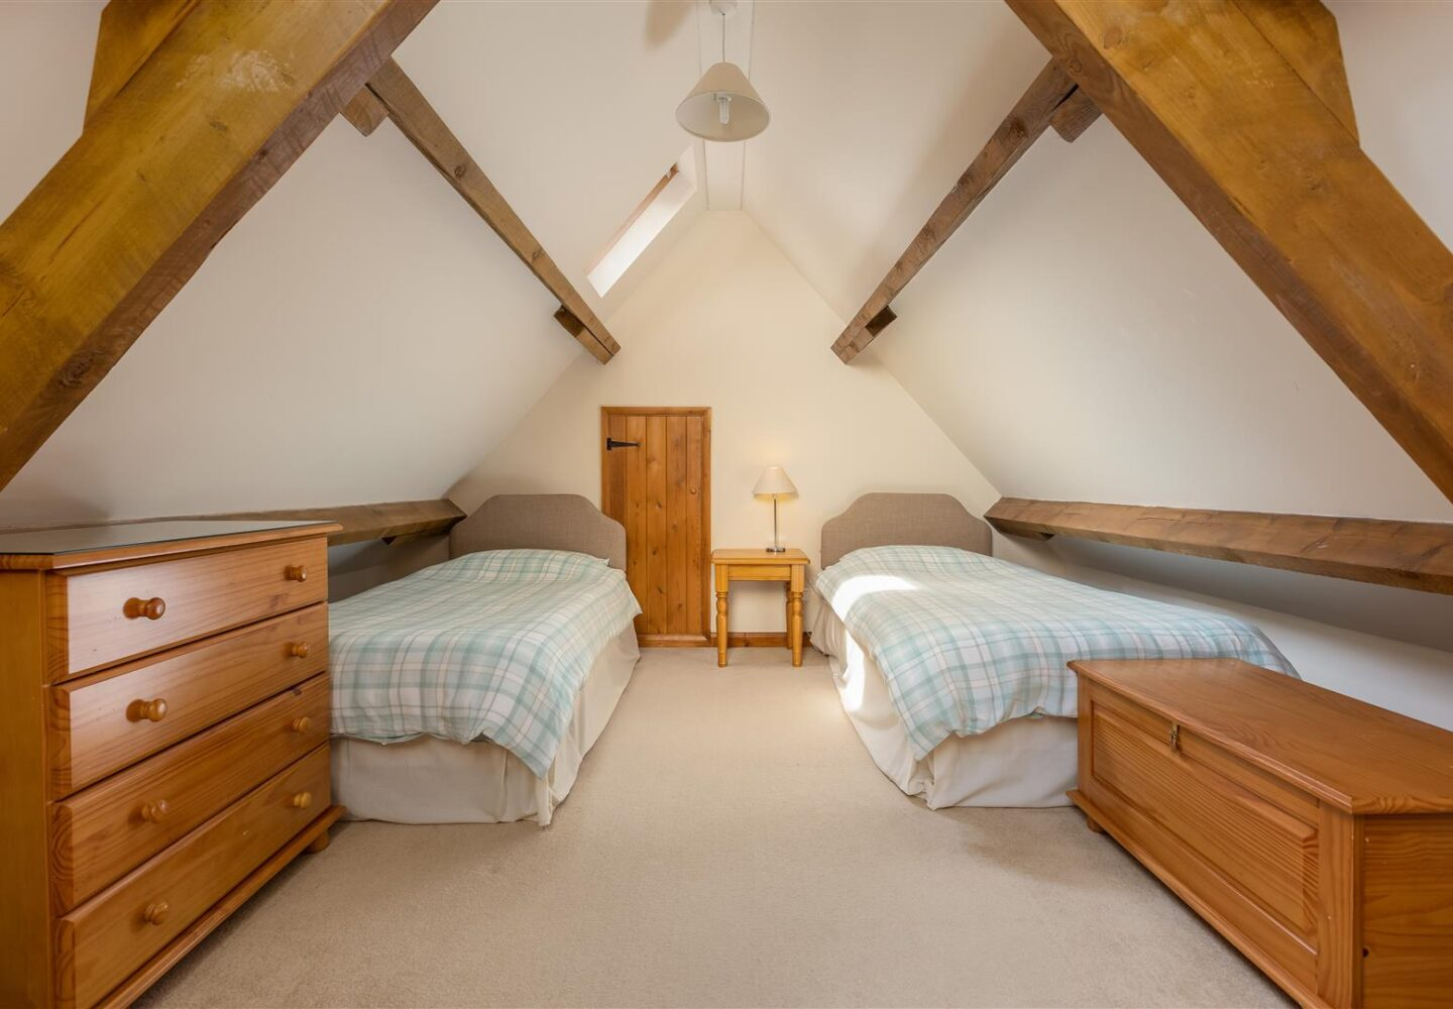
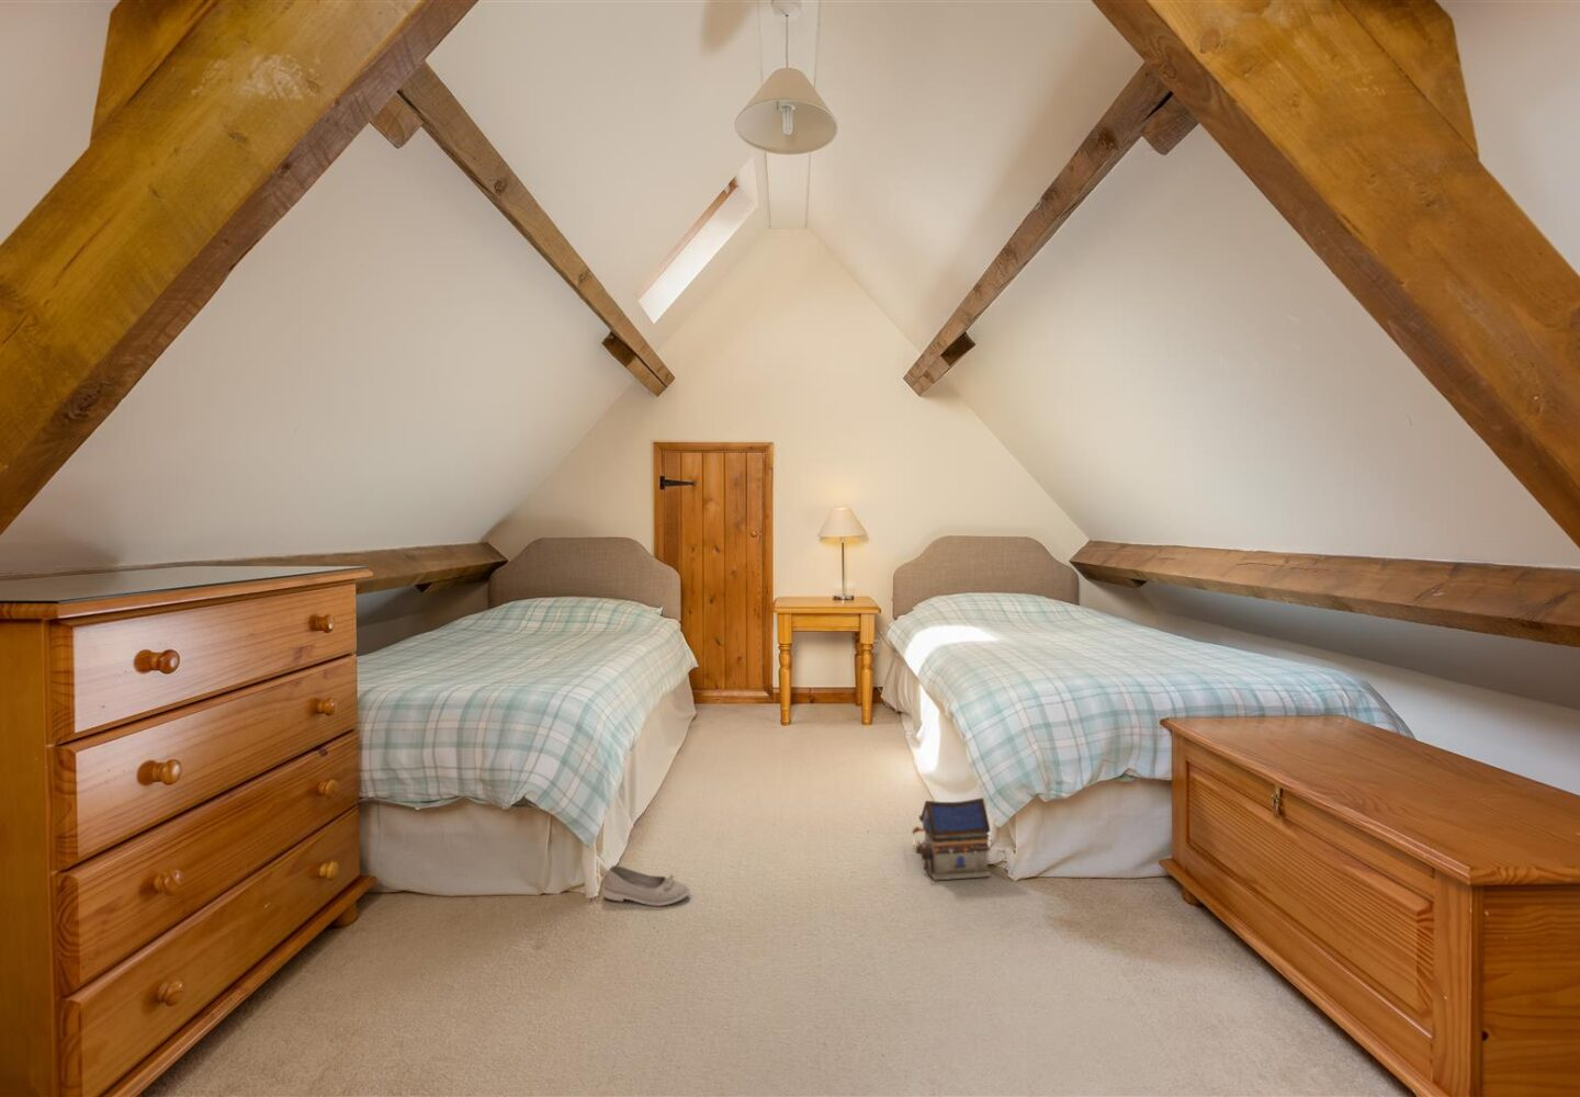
+ toy house (946, 828)
+ shoe (646, 882)
